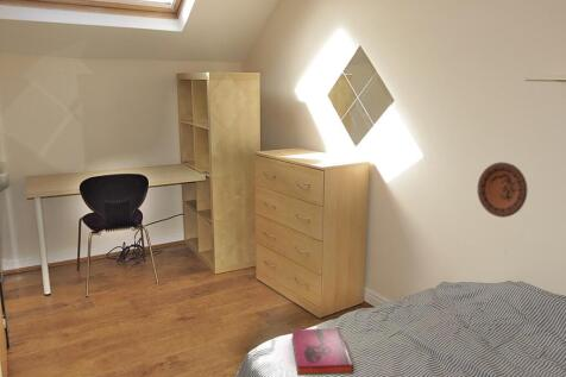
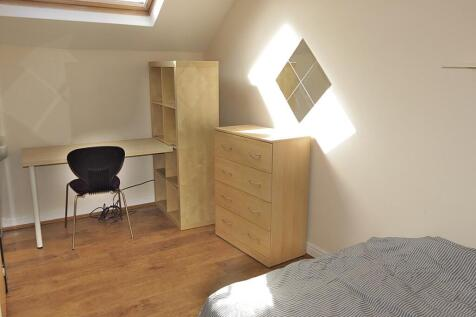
- decorative plate (501, 189)
- hardback book (320, 350)
